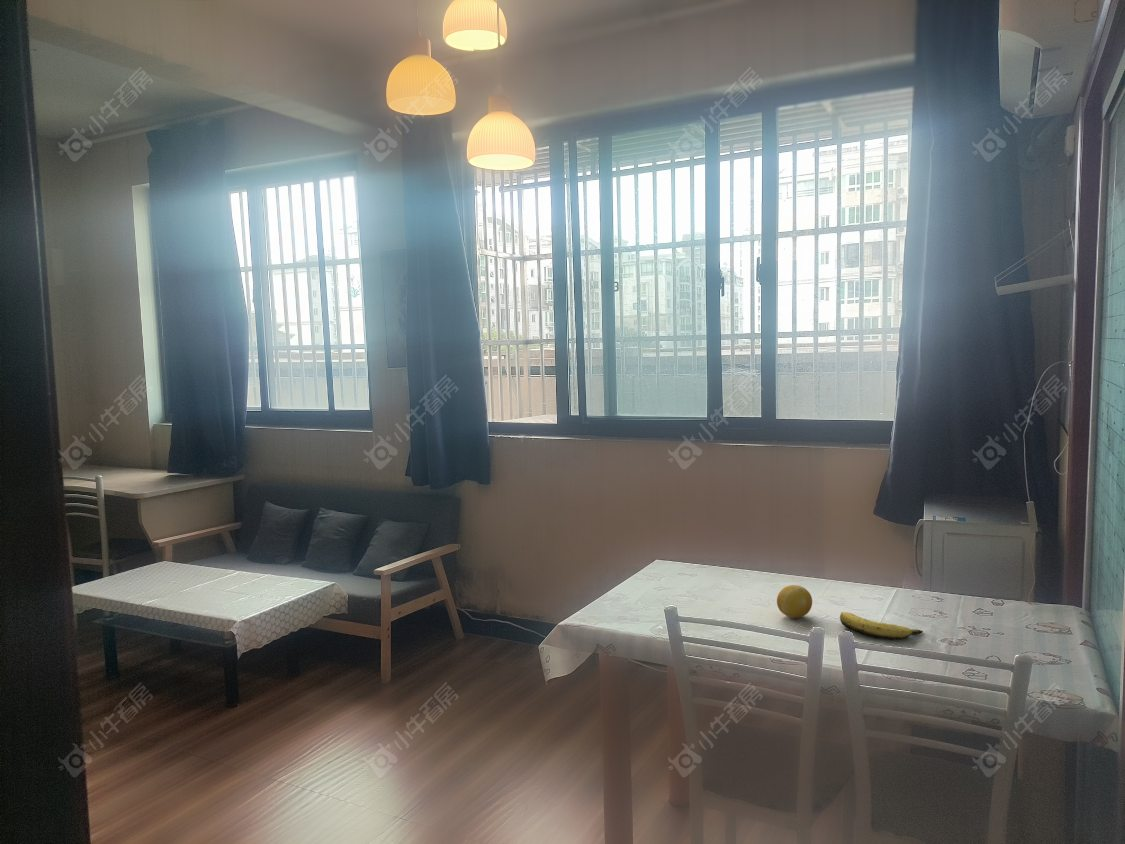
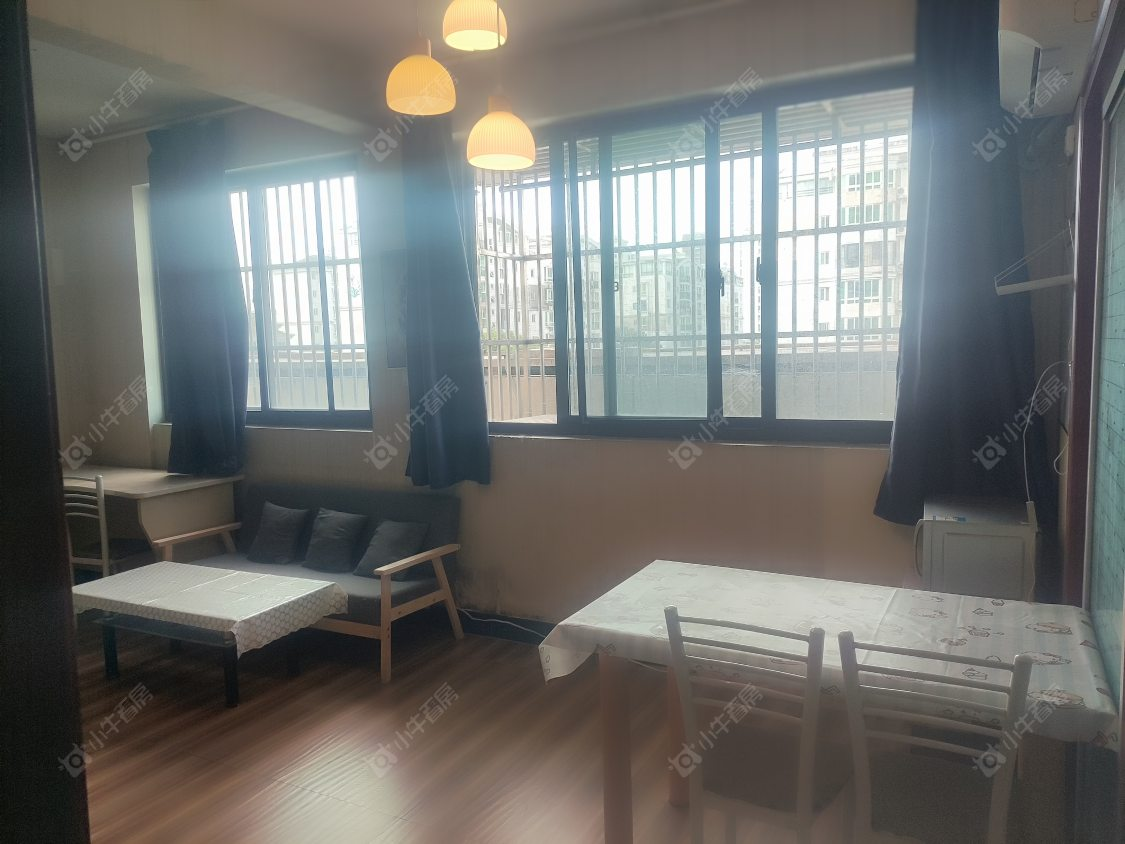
- banana (880, 625)
- fruit (794, 601)
